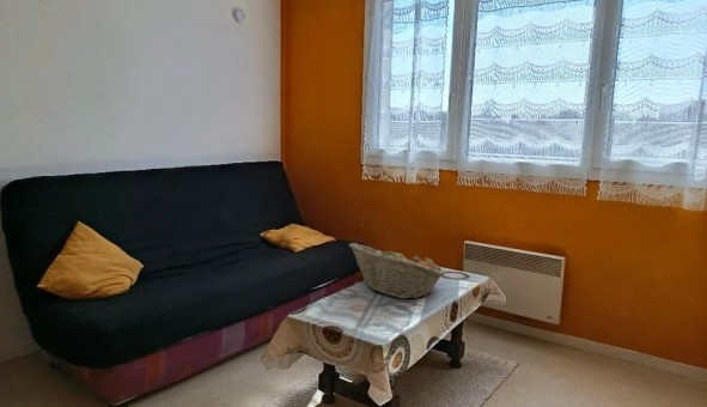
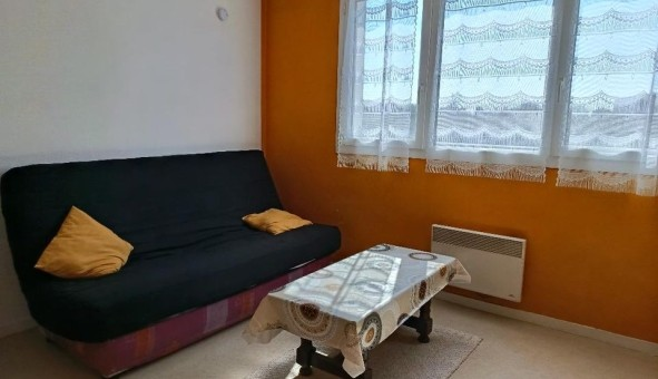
- fruit basket (395, 266)
